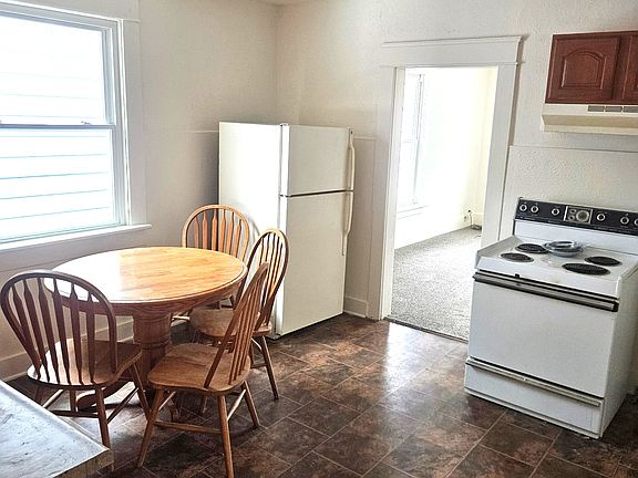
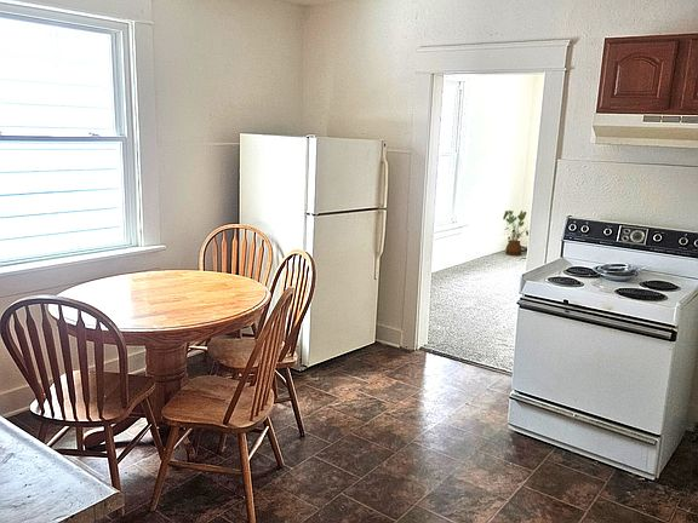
+ house plant (517, 232)
